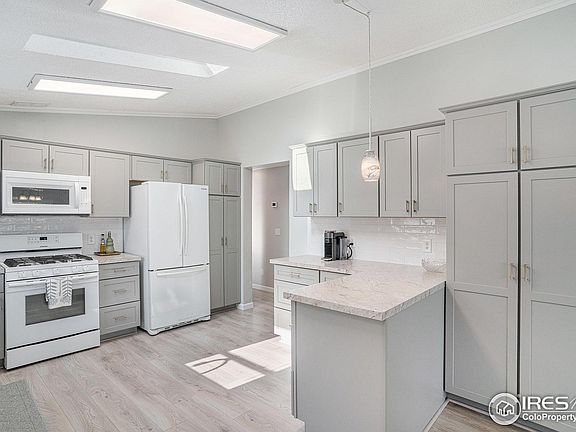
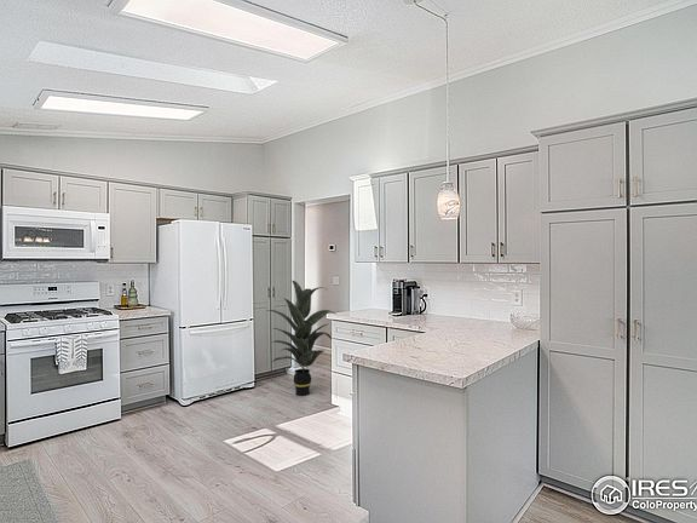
+ indoor plant (301, 335)
